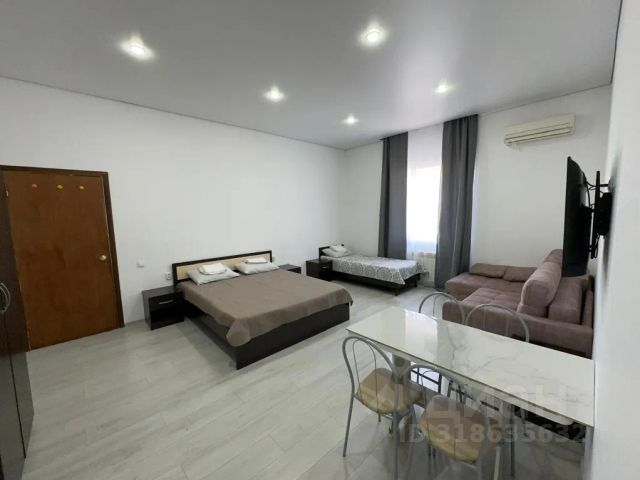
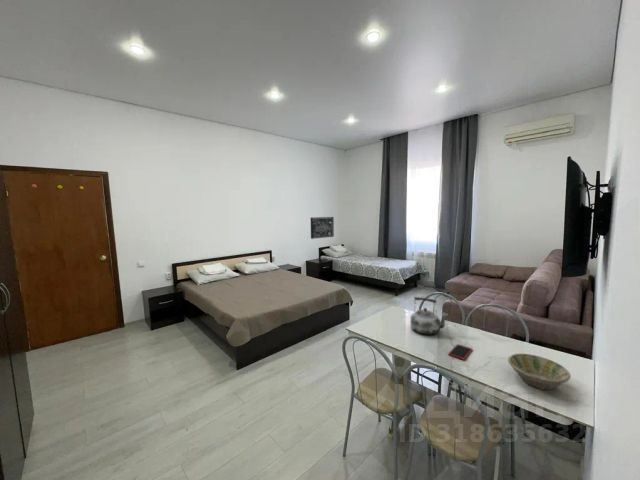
+ smartphone (460, 351)
+ wall art (322, 227)
+ bowl (537, 373)
+ kettle (428, 314)
